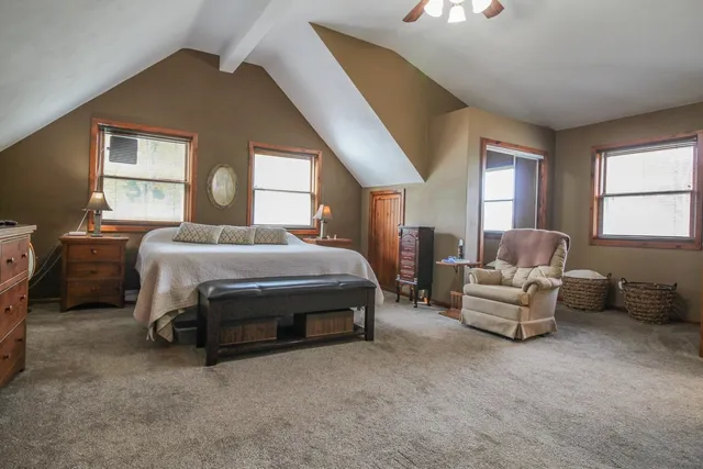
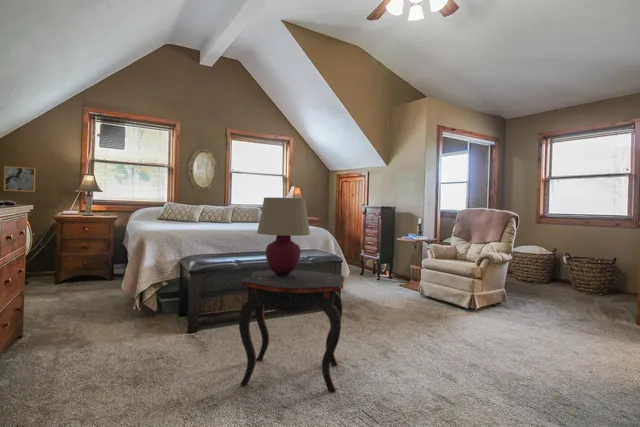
+ wall art (19, 179)
+ side table (291, 313)
+ table lamp (283, 236)
